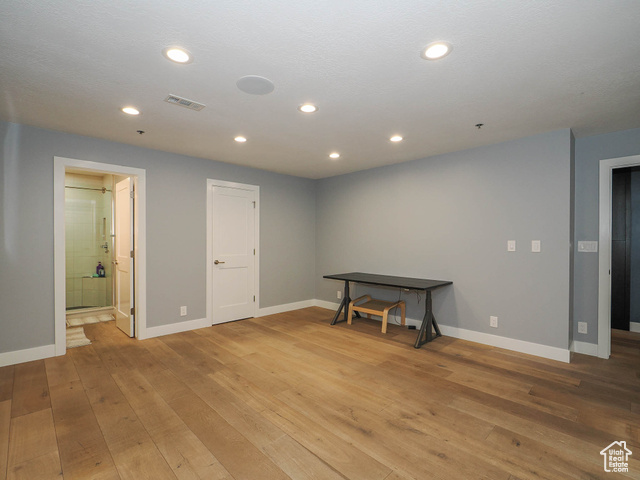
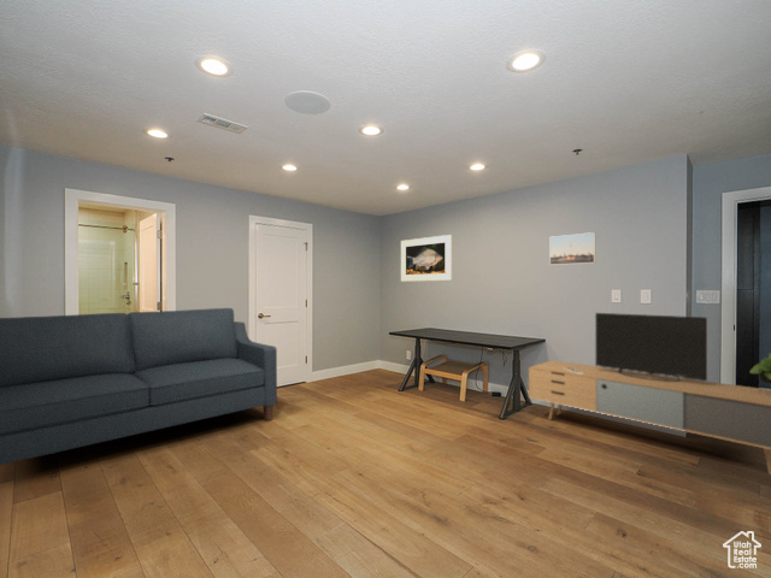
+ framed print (571, 249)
+ sofa (135, 373)
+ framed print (424, 259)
+ media console (645, 376)
